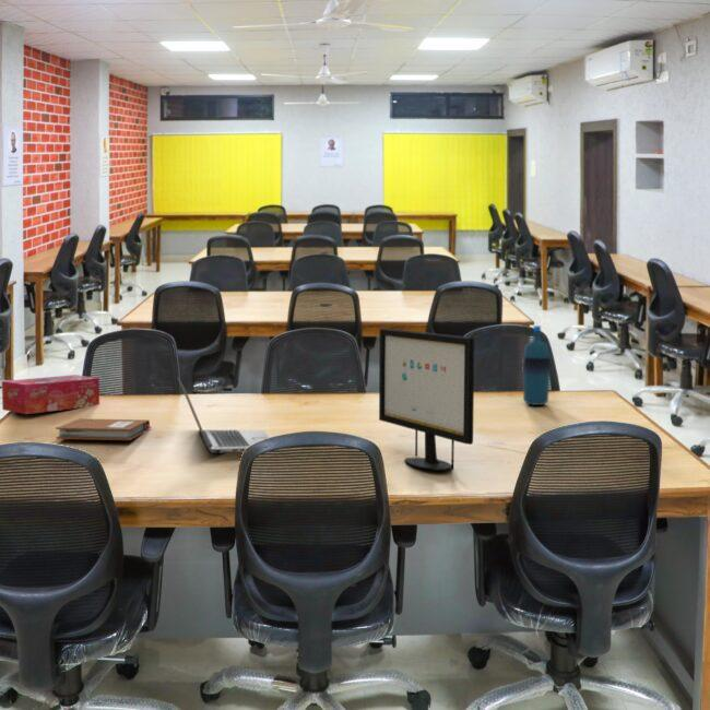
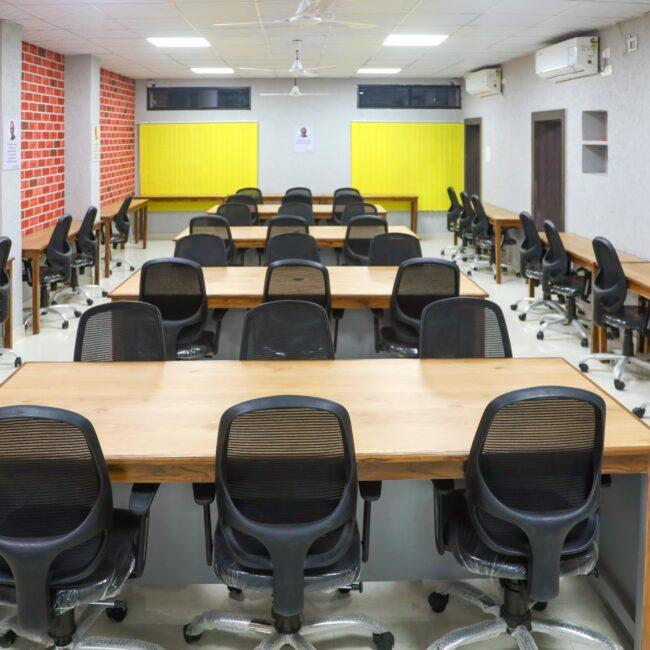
- laptop (225, 430)
- computer monitor (424, 399)
- tissue box (51, 393)
- notebook (106, 428)
- water bottle (536, 365)
